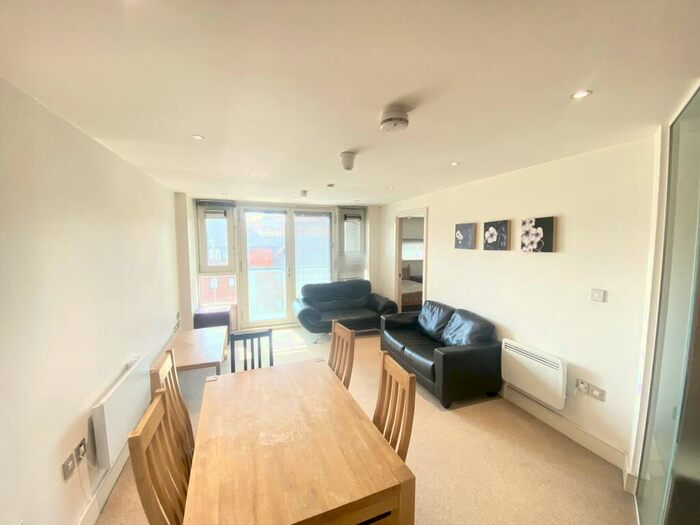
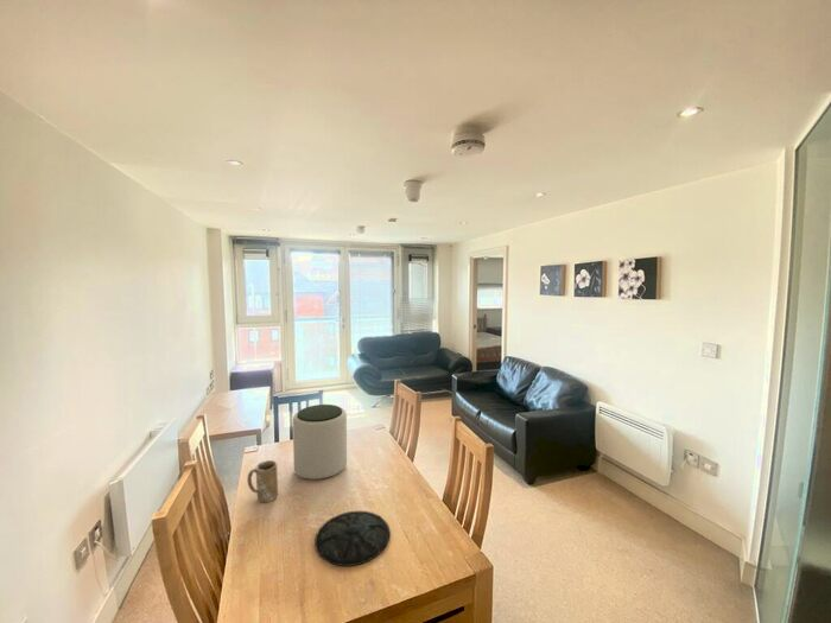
+ mug (262, 481)
+ plant pot (321, 439)
+ plate (353, 532)
